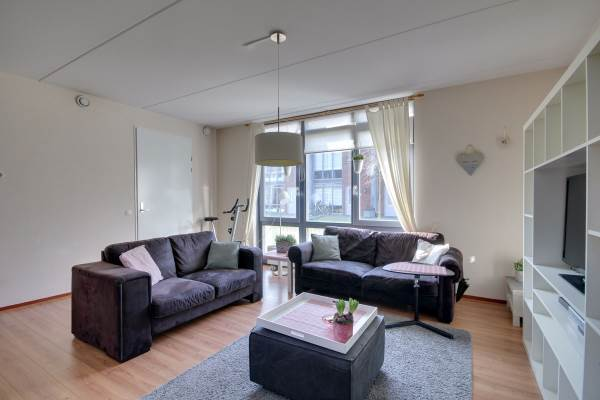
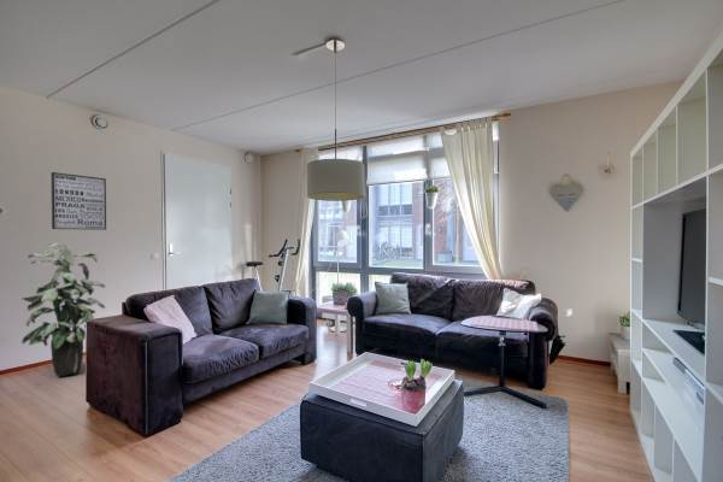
+ indoor plant (63, 307)
+ wall art (80, 202)
